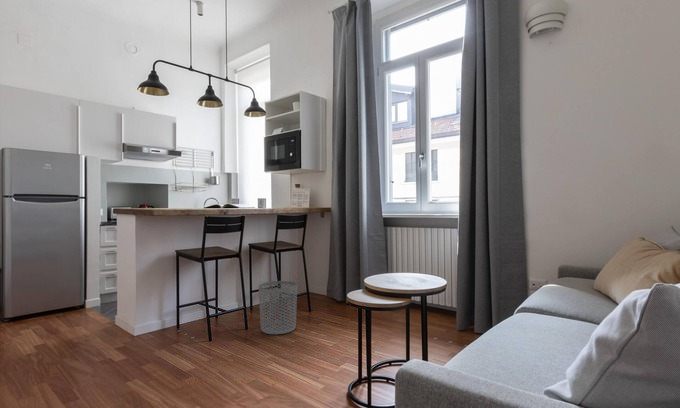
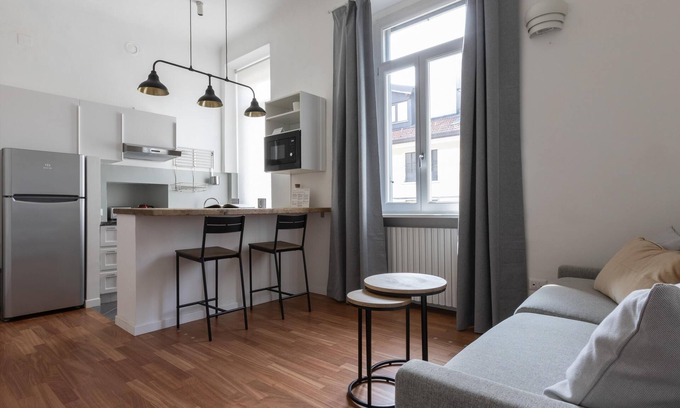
- waste bin (278, 306)
